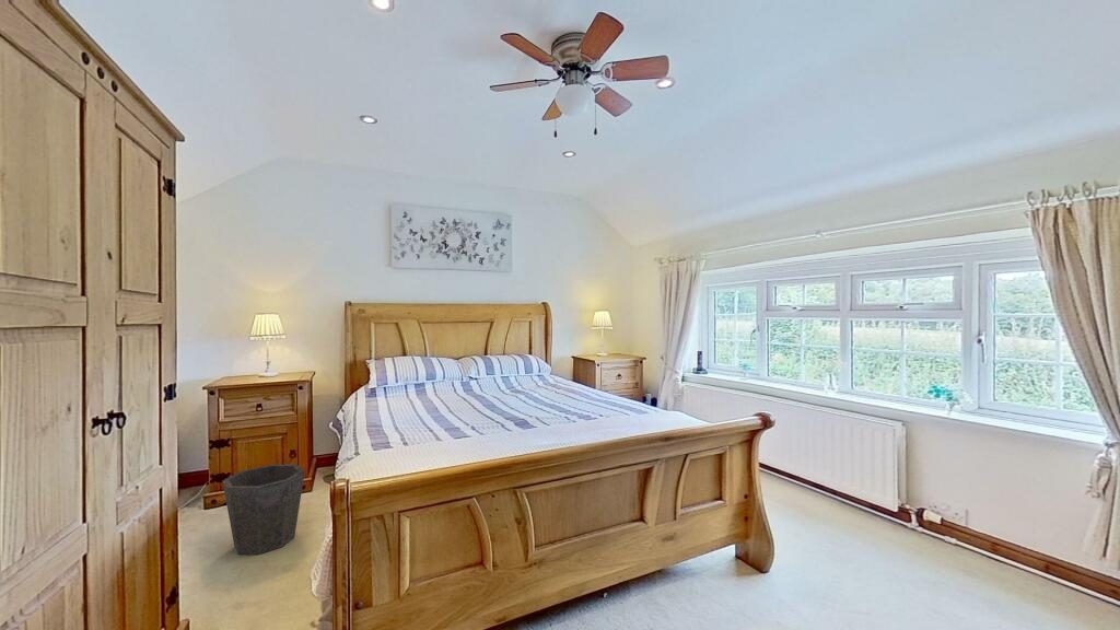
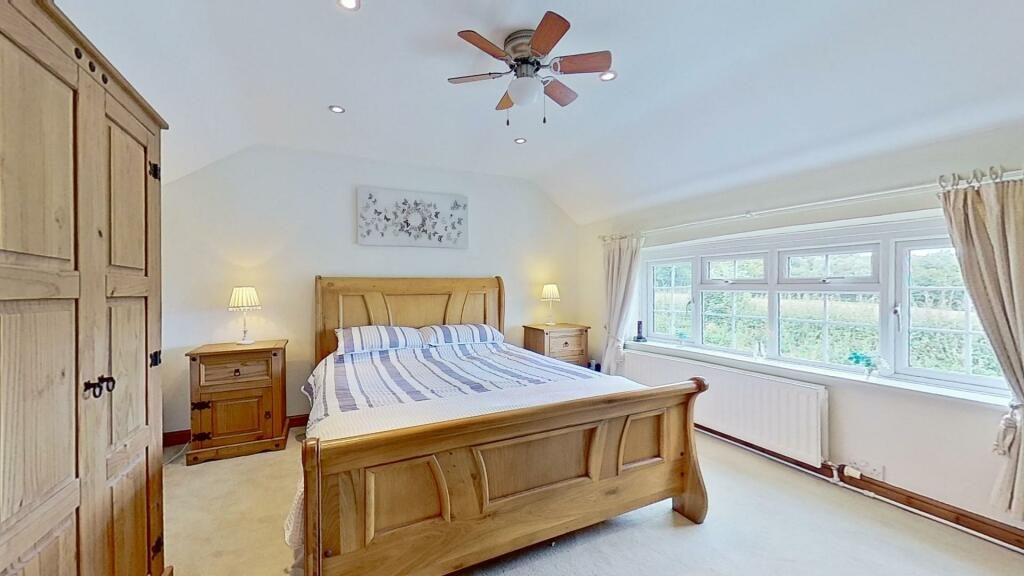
- waste bin (265, 508)
